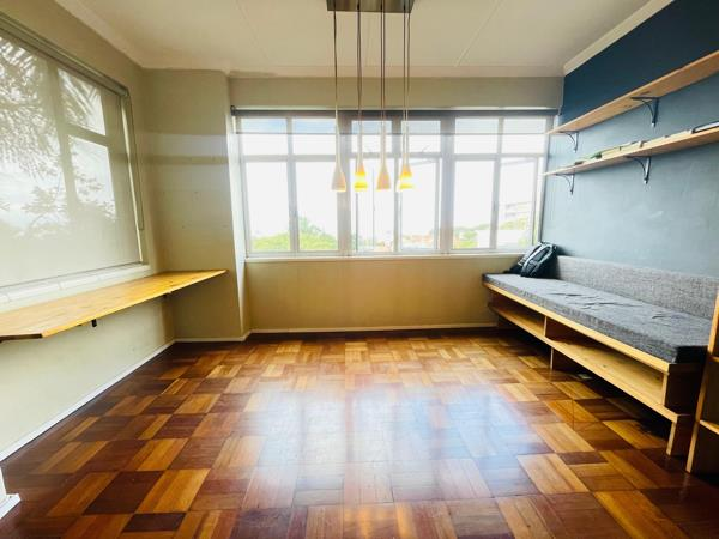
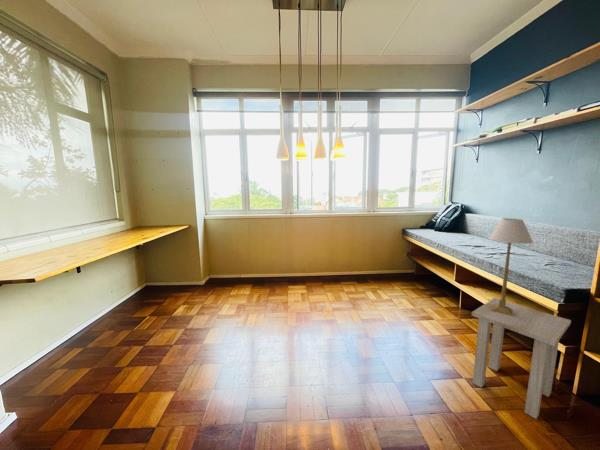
+ side table (501, 351)
+ table lamp (506, 265)
